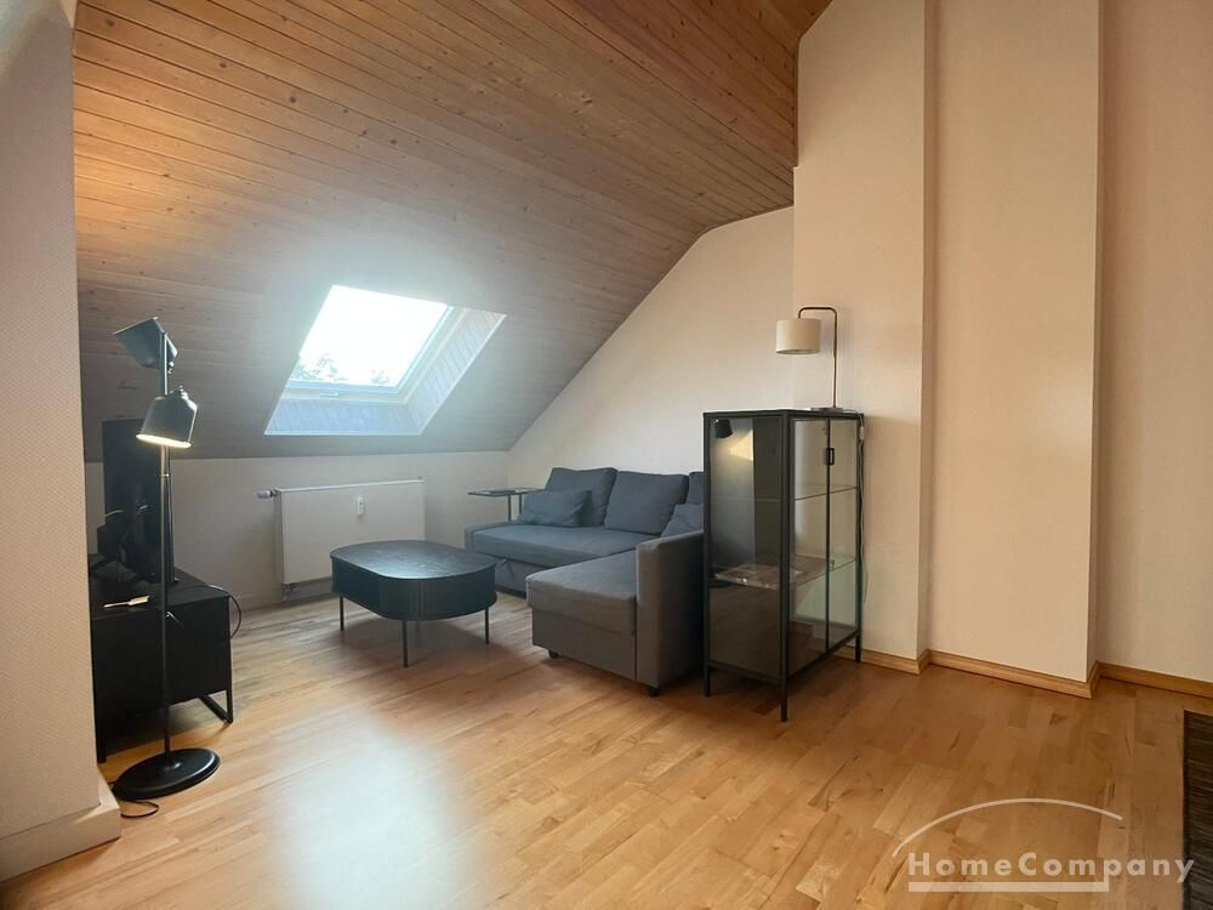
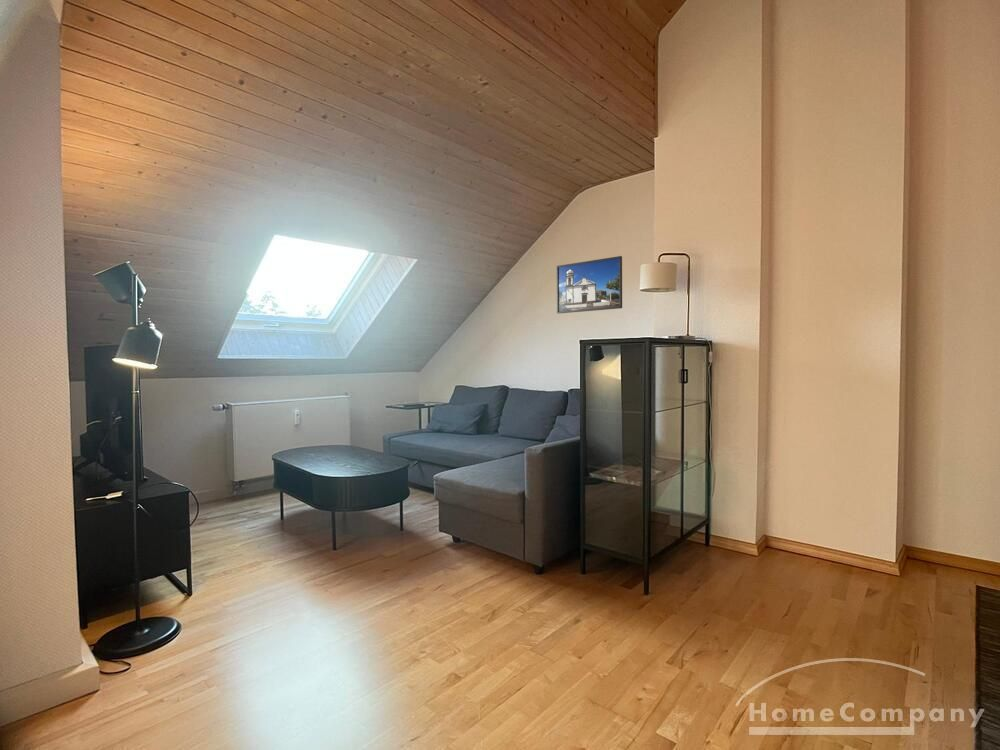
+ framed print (588, 286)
